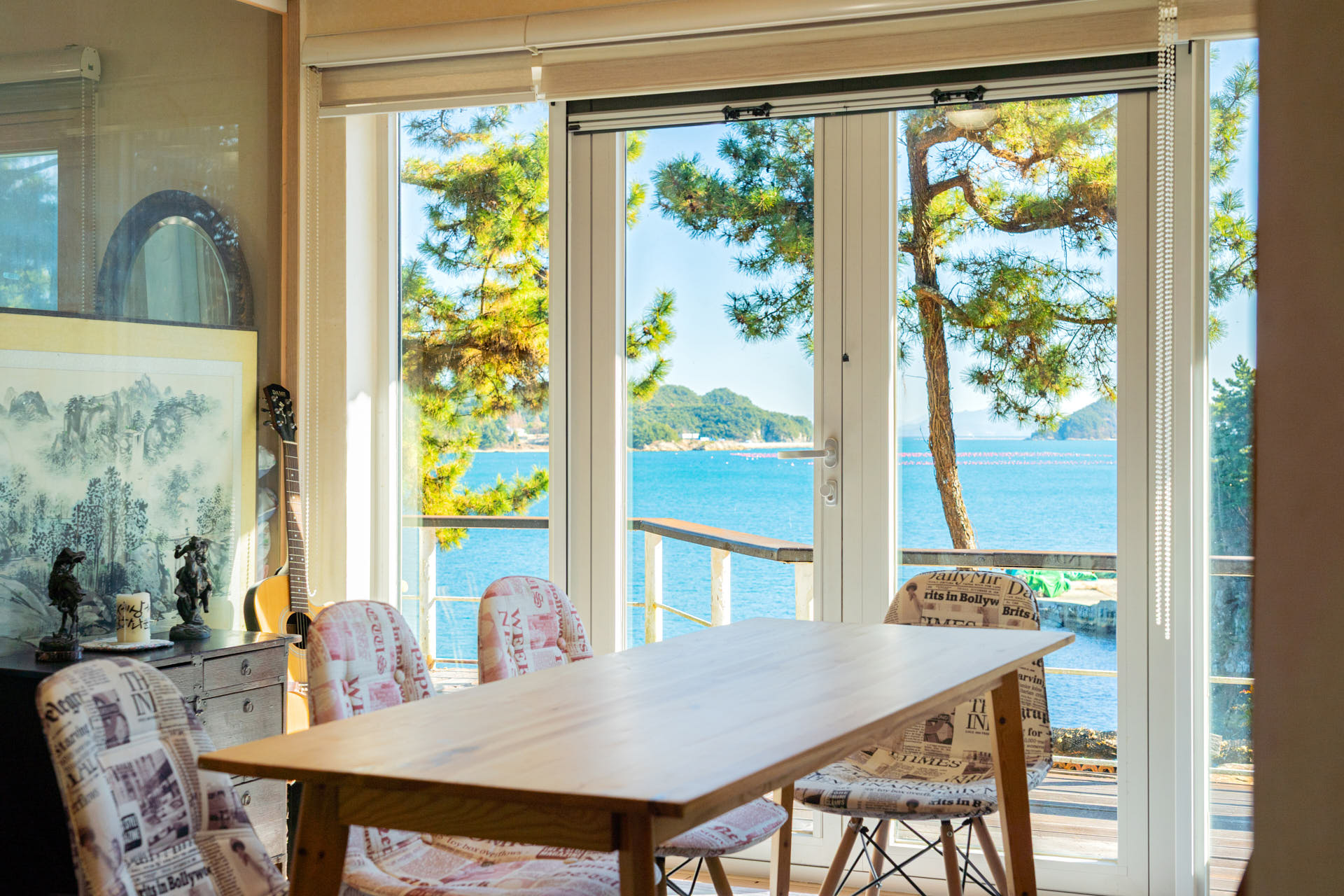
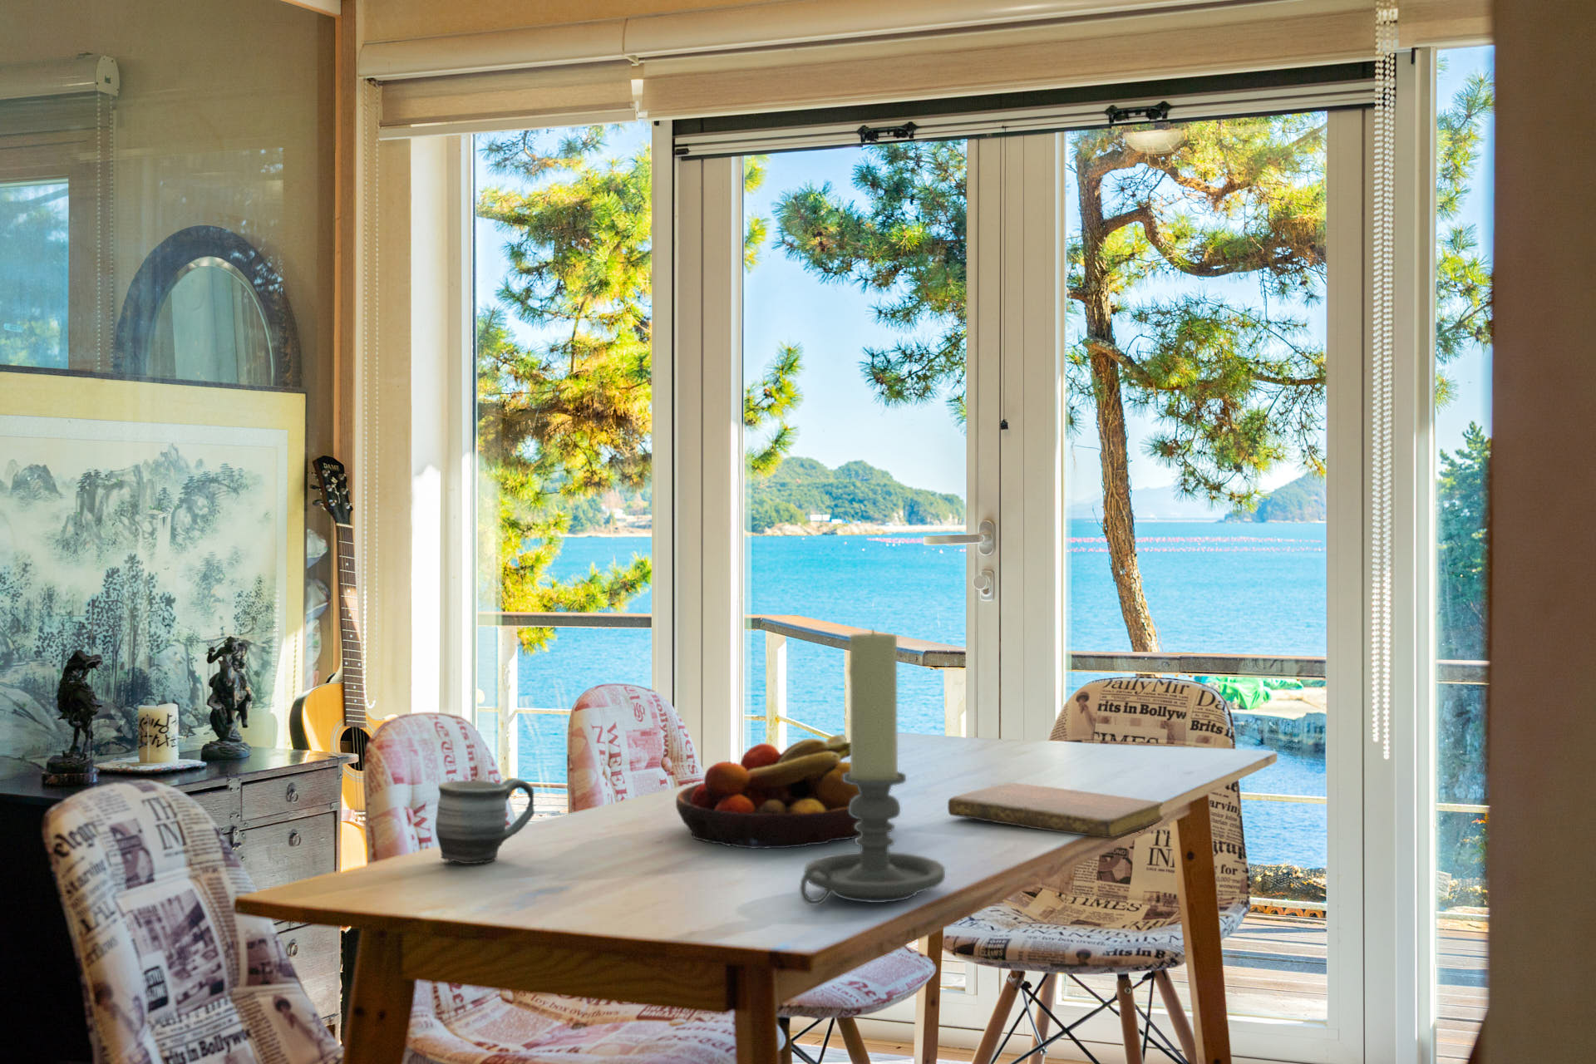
+ fruit bowl (780, 783)
+ candle holder (863, 761)
+ mug (483, 818)
+ notebook (1054, 808)
